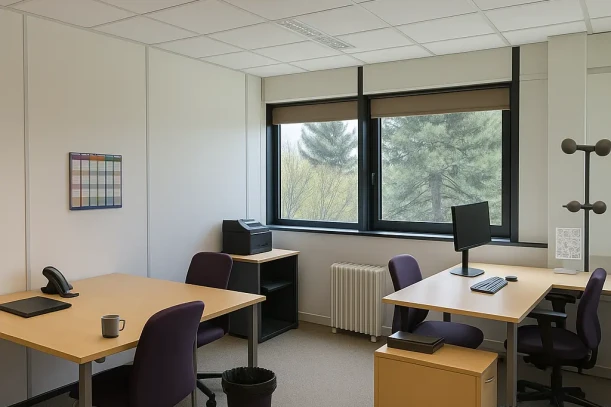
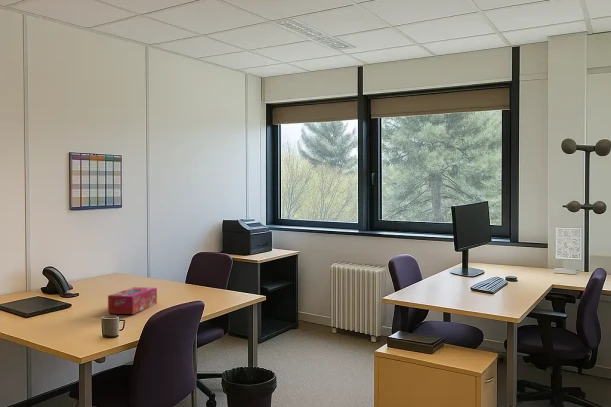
+ tissue box (133, 299)
